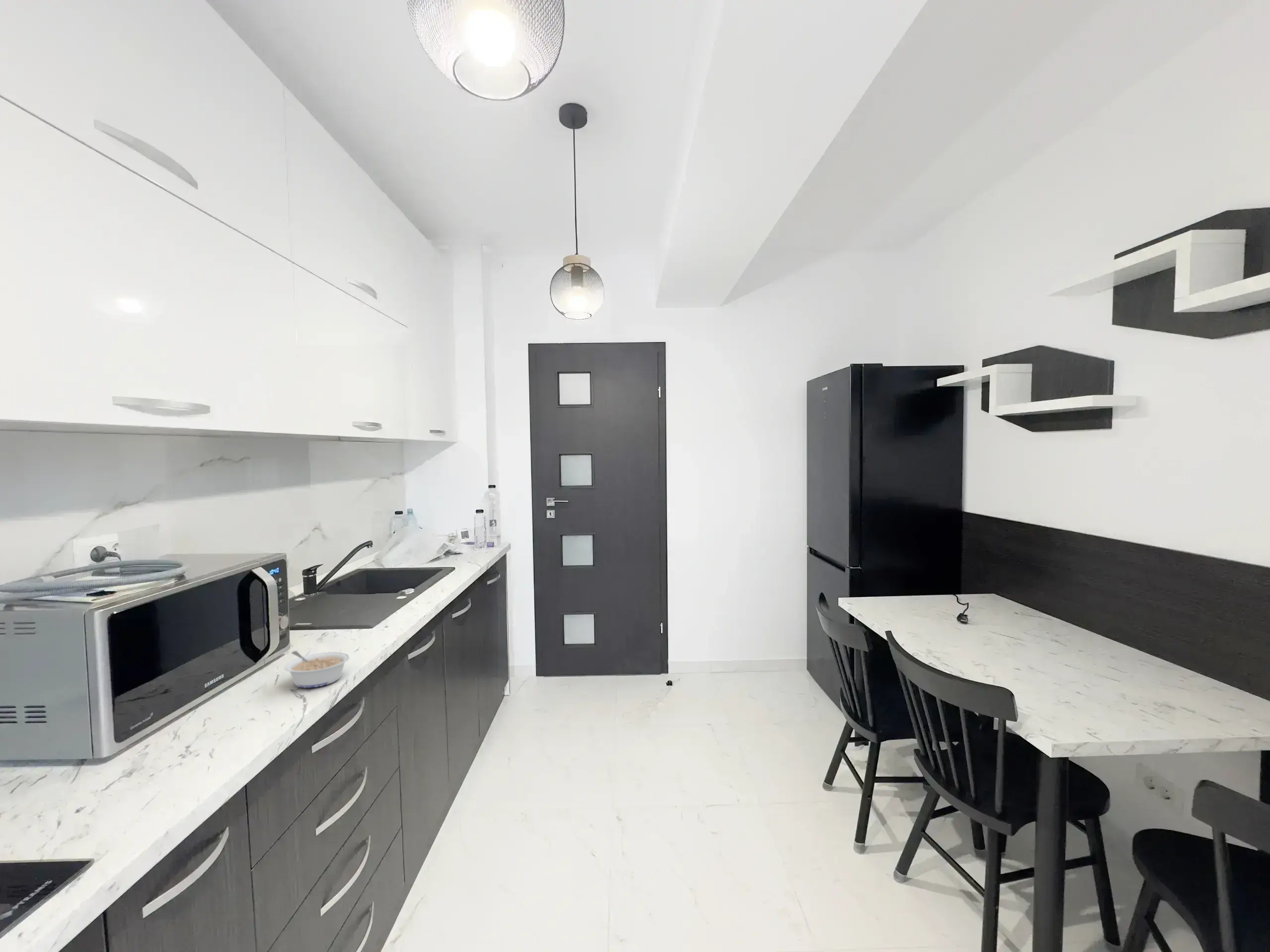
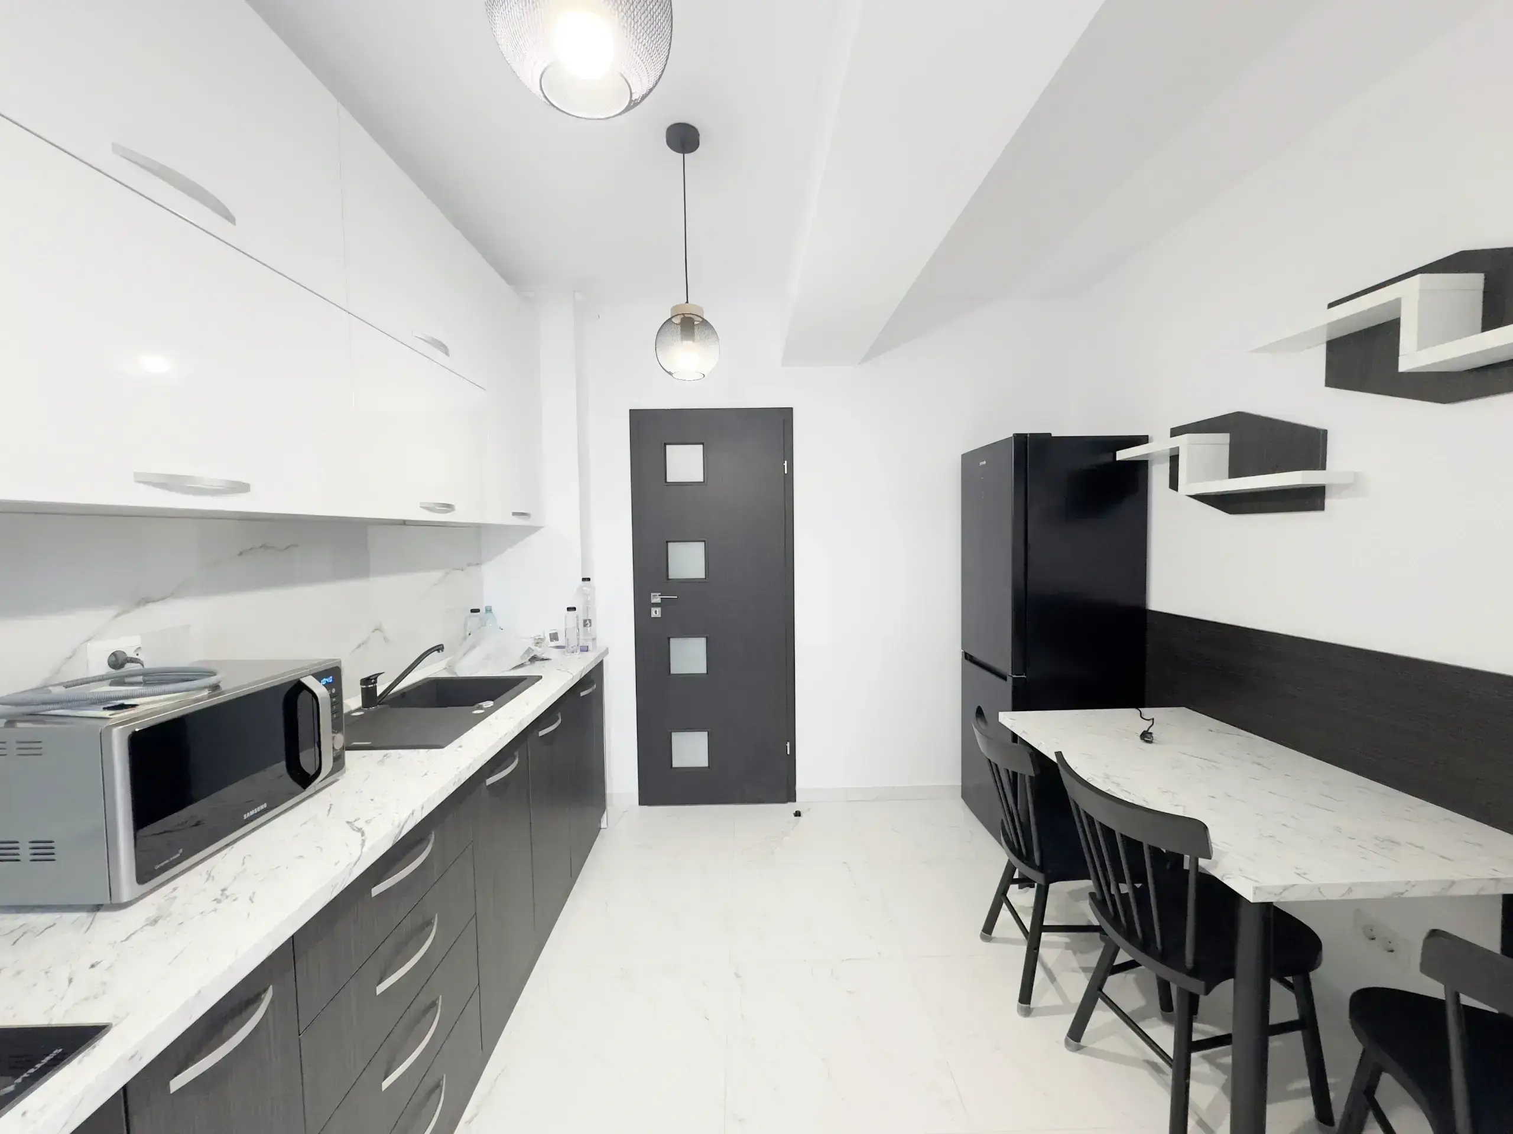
- legume (315, 669)
